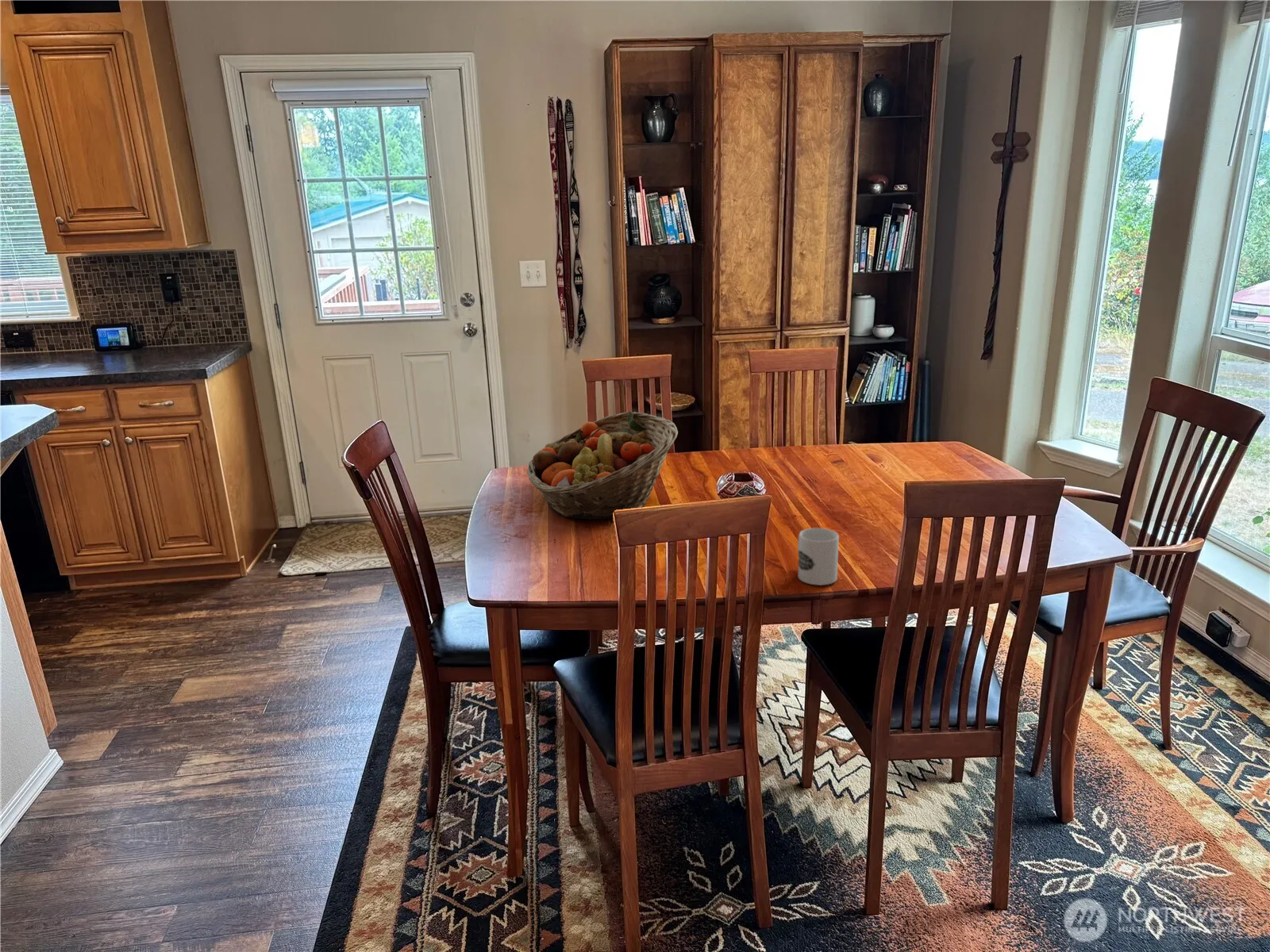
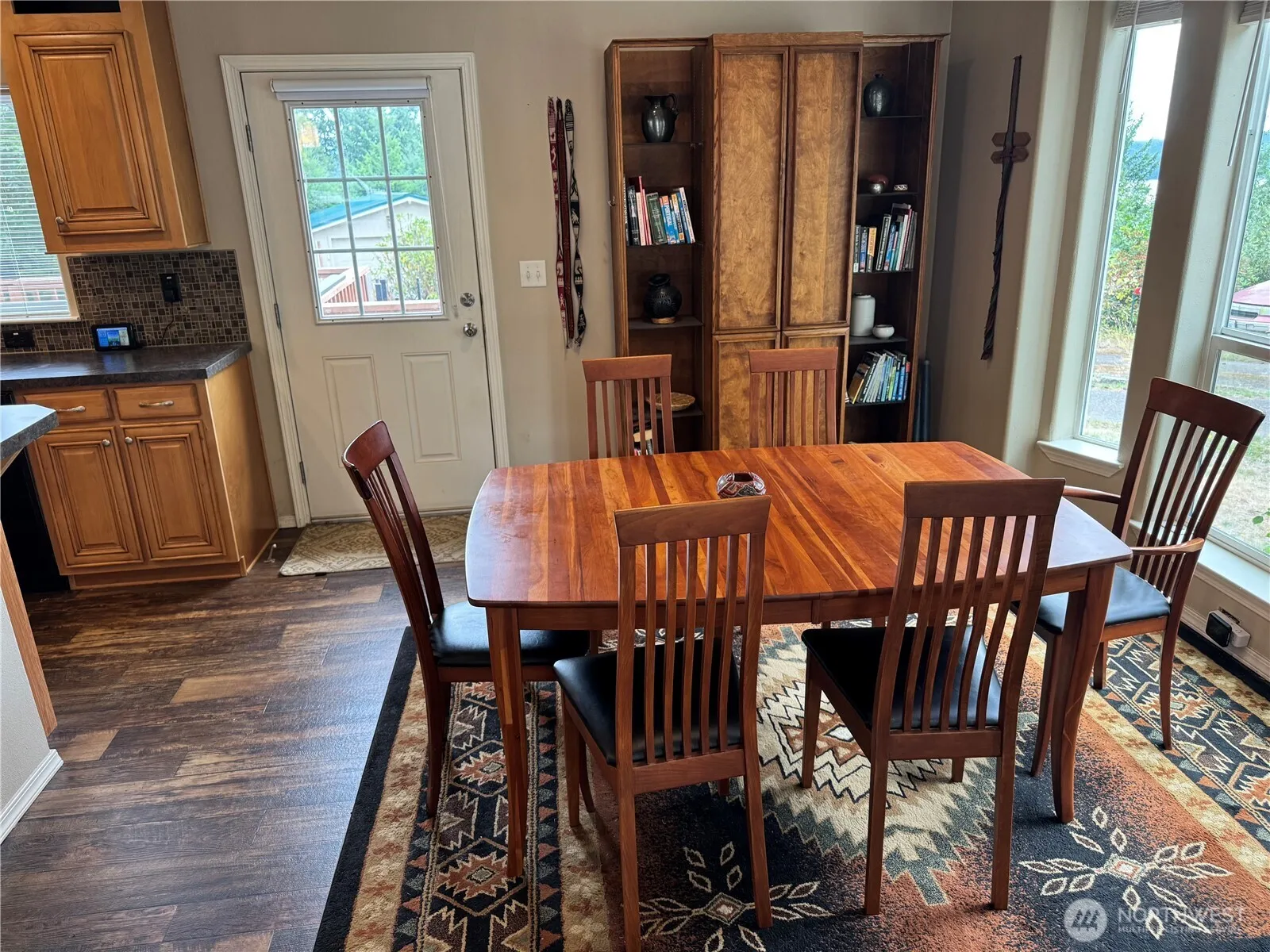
- fruit basket (602, 463)
- mug (814, 553)
